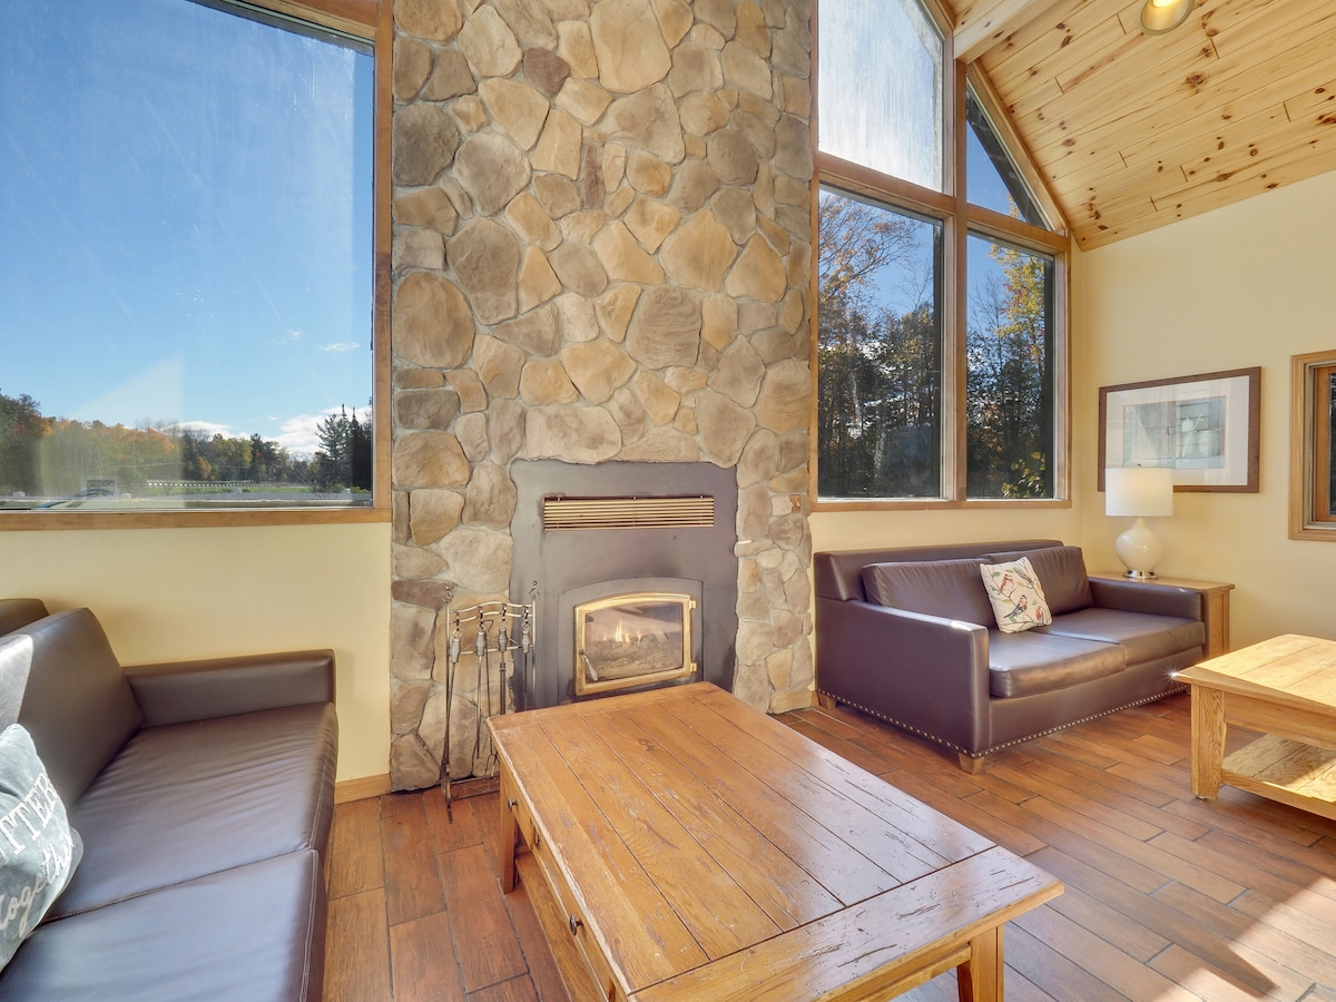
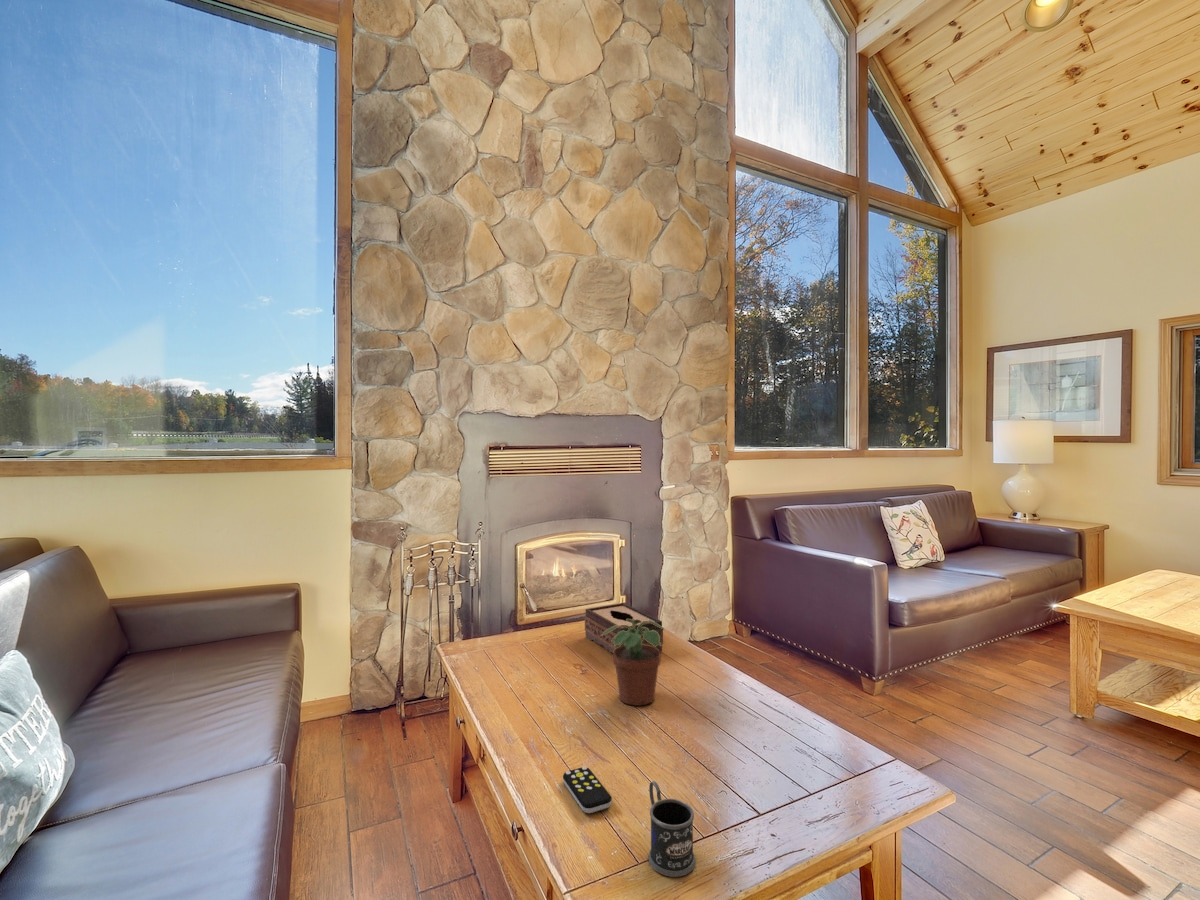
+ potted plant (635, 660)
+ tissue box (622, 629)
+ remote control (586, 788)
+ mug (666, 823)
